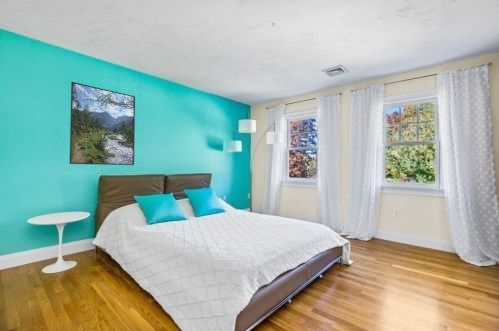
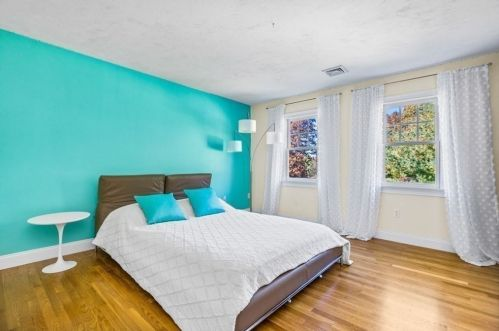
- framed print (105, 127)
